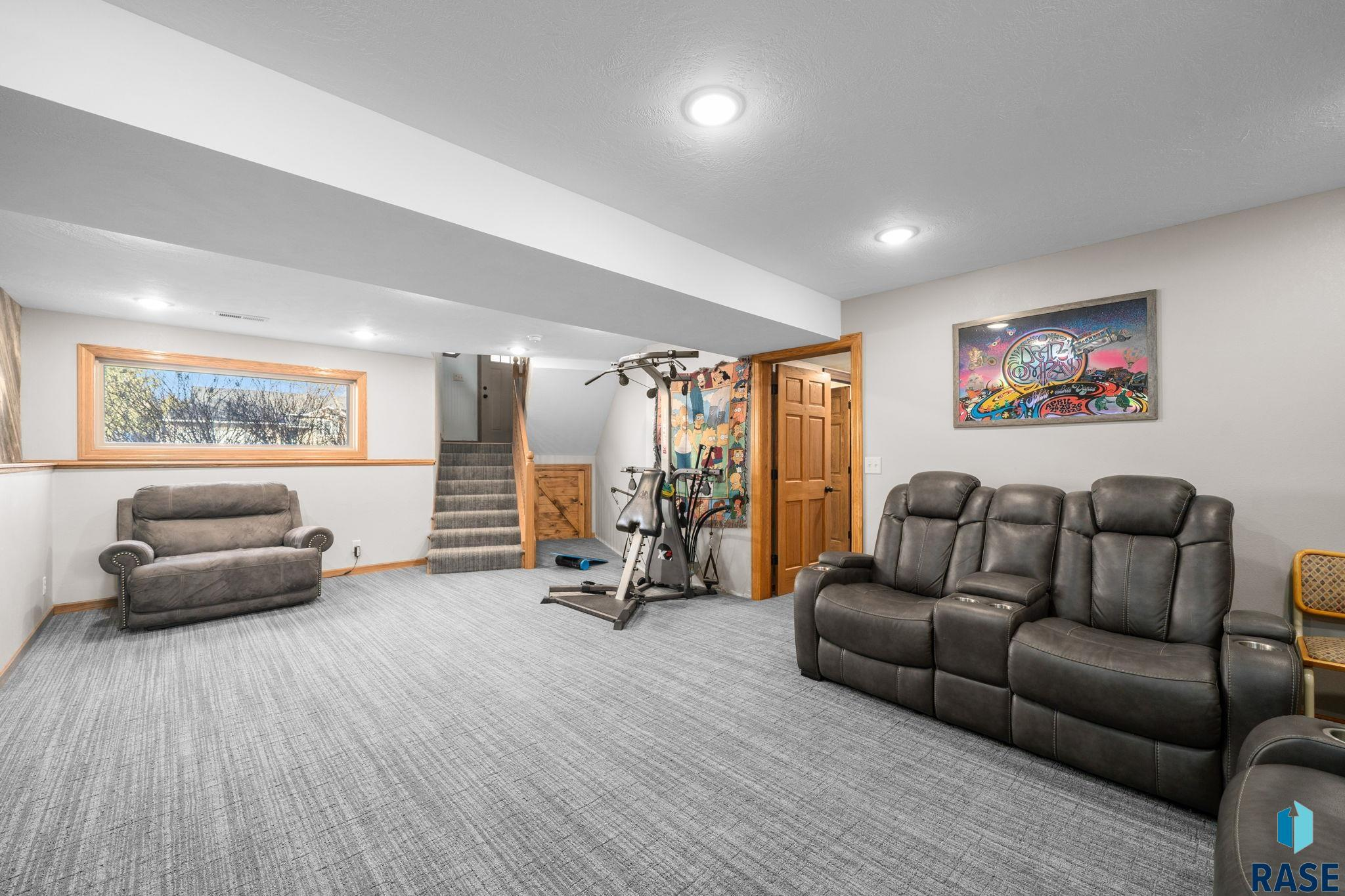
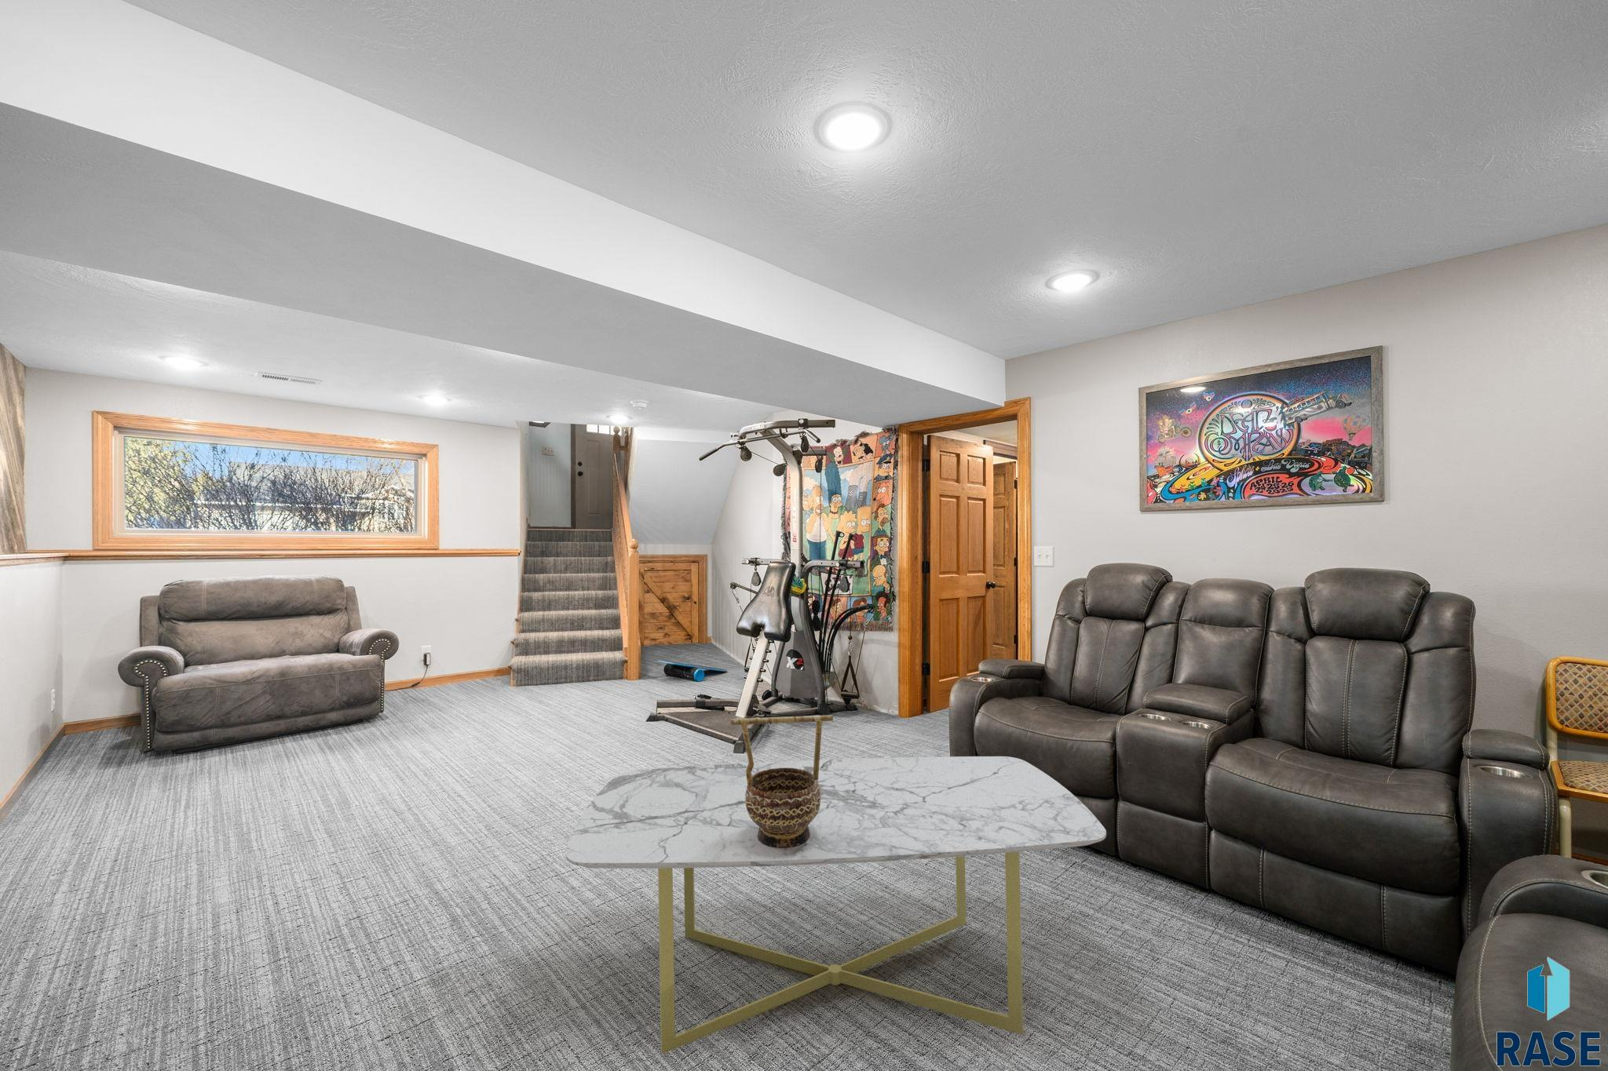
+ decorative bowl (783, 776)
+ coffee table (833, 863)
